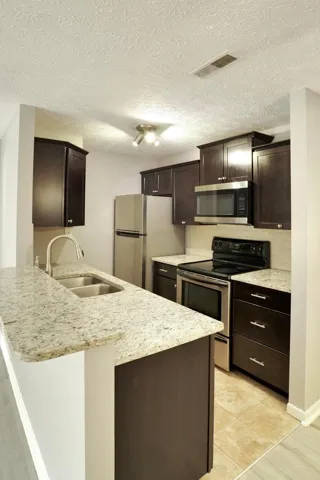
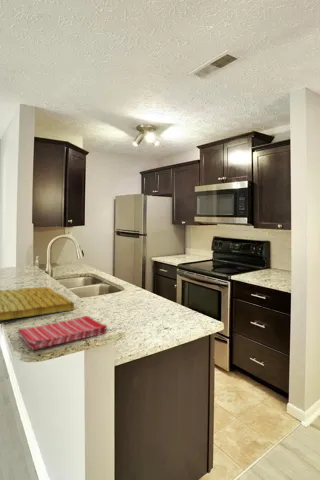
+ dish towel (63, 329)
+ cutting board (25, 299)
